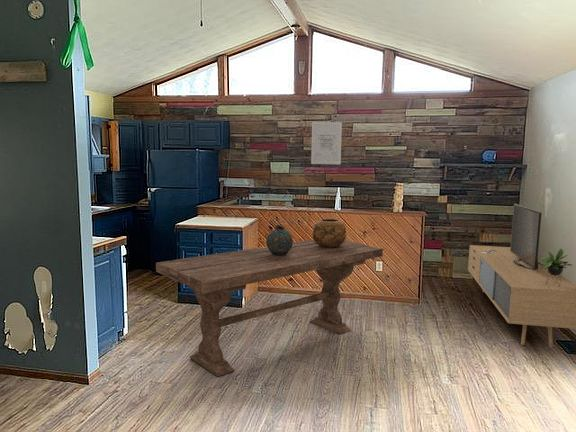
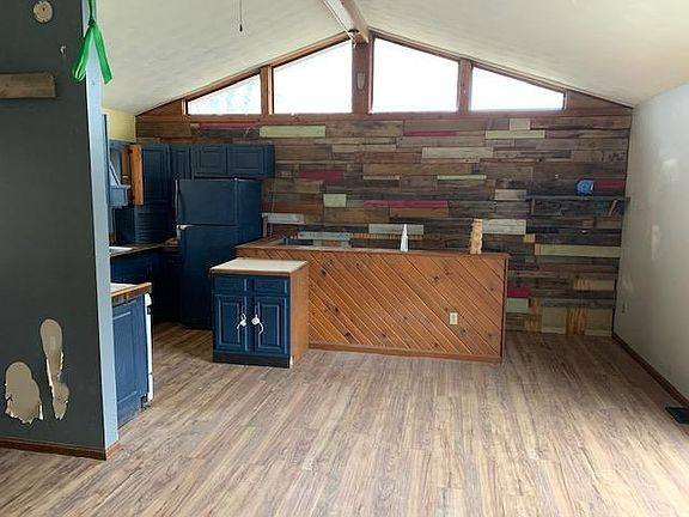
- wall art (326, 143)
- snuff bottle (279, 239)
- dining table (279, 304)
- decorative bowl (329, 233)
- media console (517, 262)
